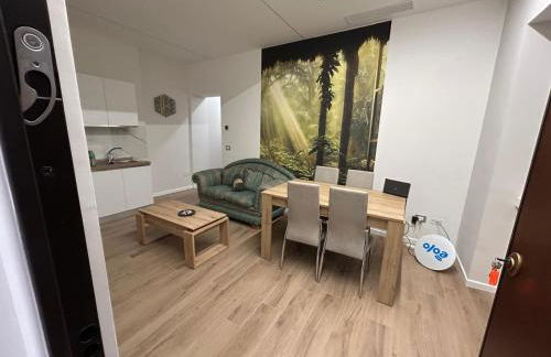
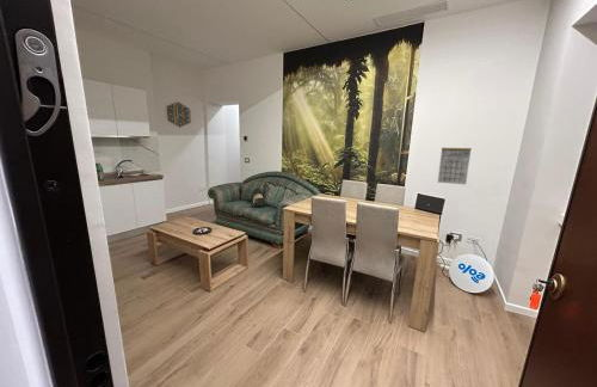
+ calendar (454, 161)
